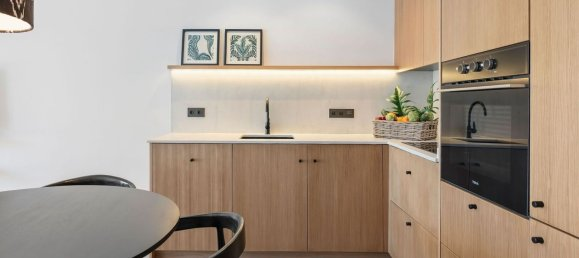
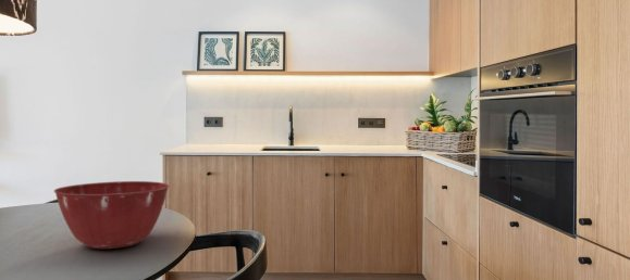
+ mixing bowl (113, 214)
